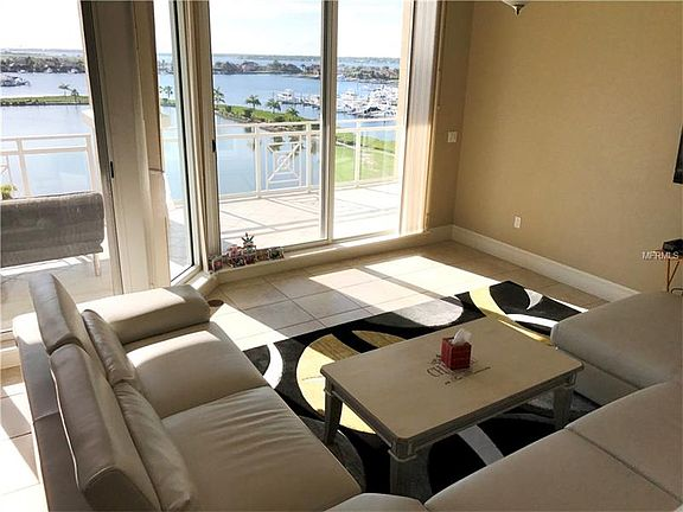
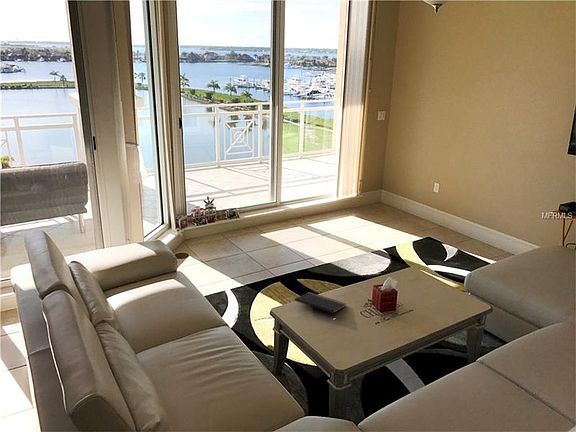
+ notepad (320, 302)
